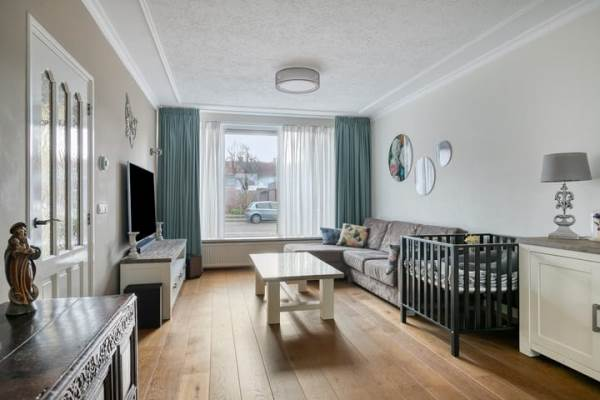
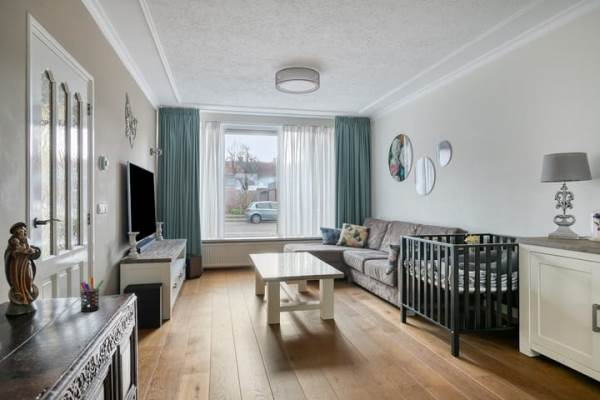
+ pen holder (92, 292)
